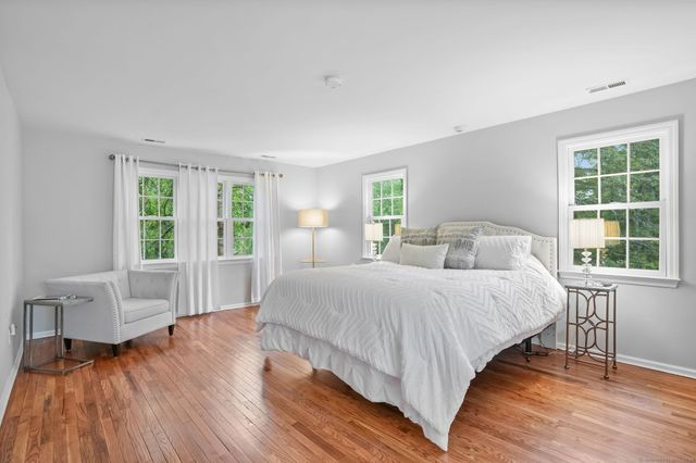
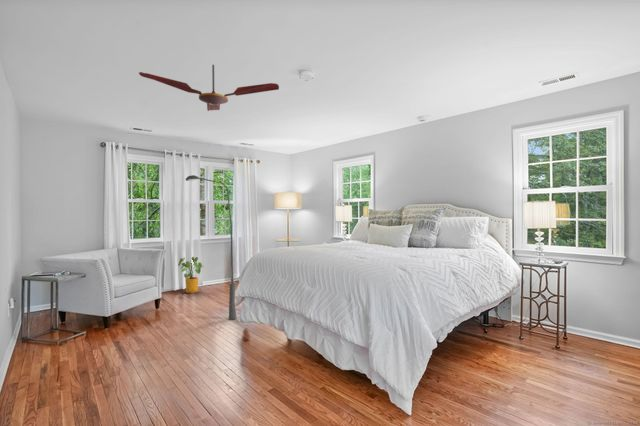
+ floor lamp (231, 246)
+ ceiling fan (213, 89)
+ house plant (190, 274)
